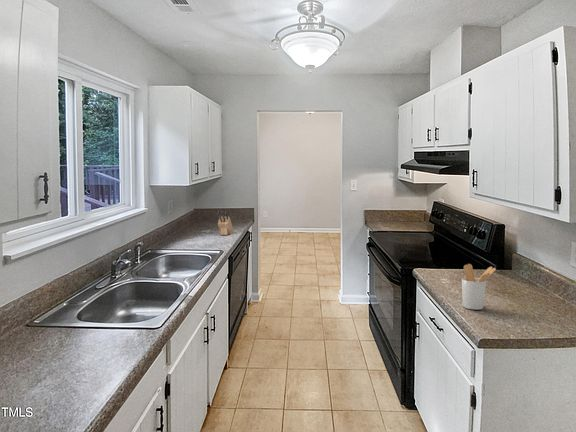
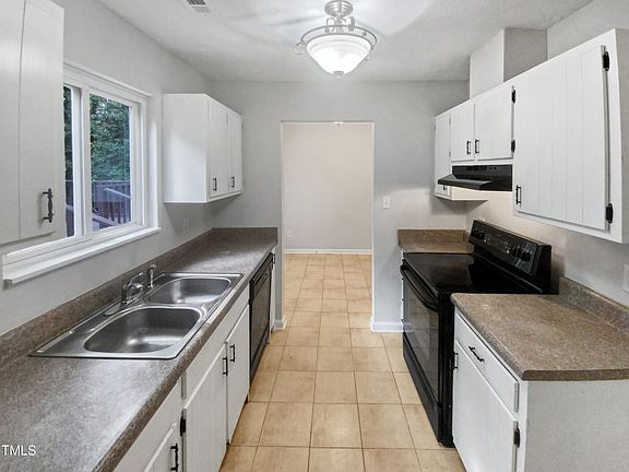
- knife block (225, 222)
- utensil holder (479, 286)
